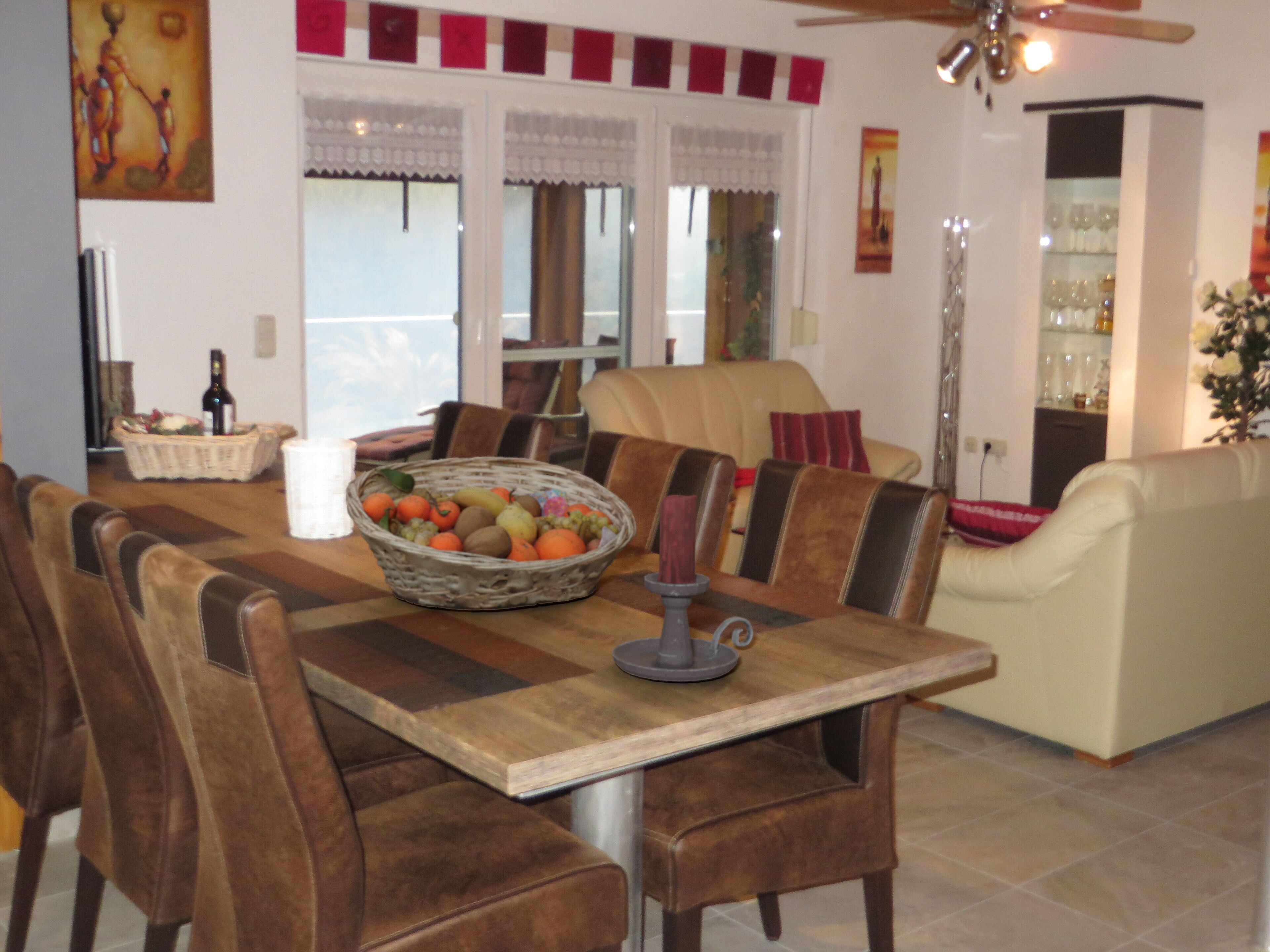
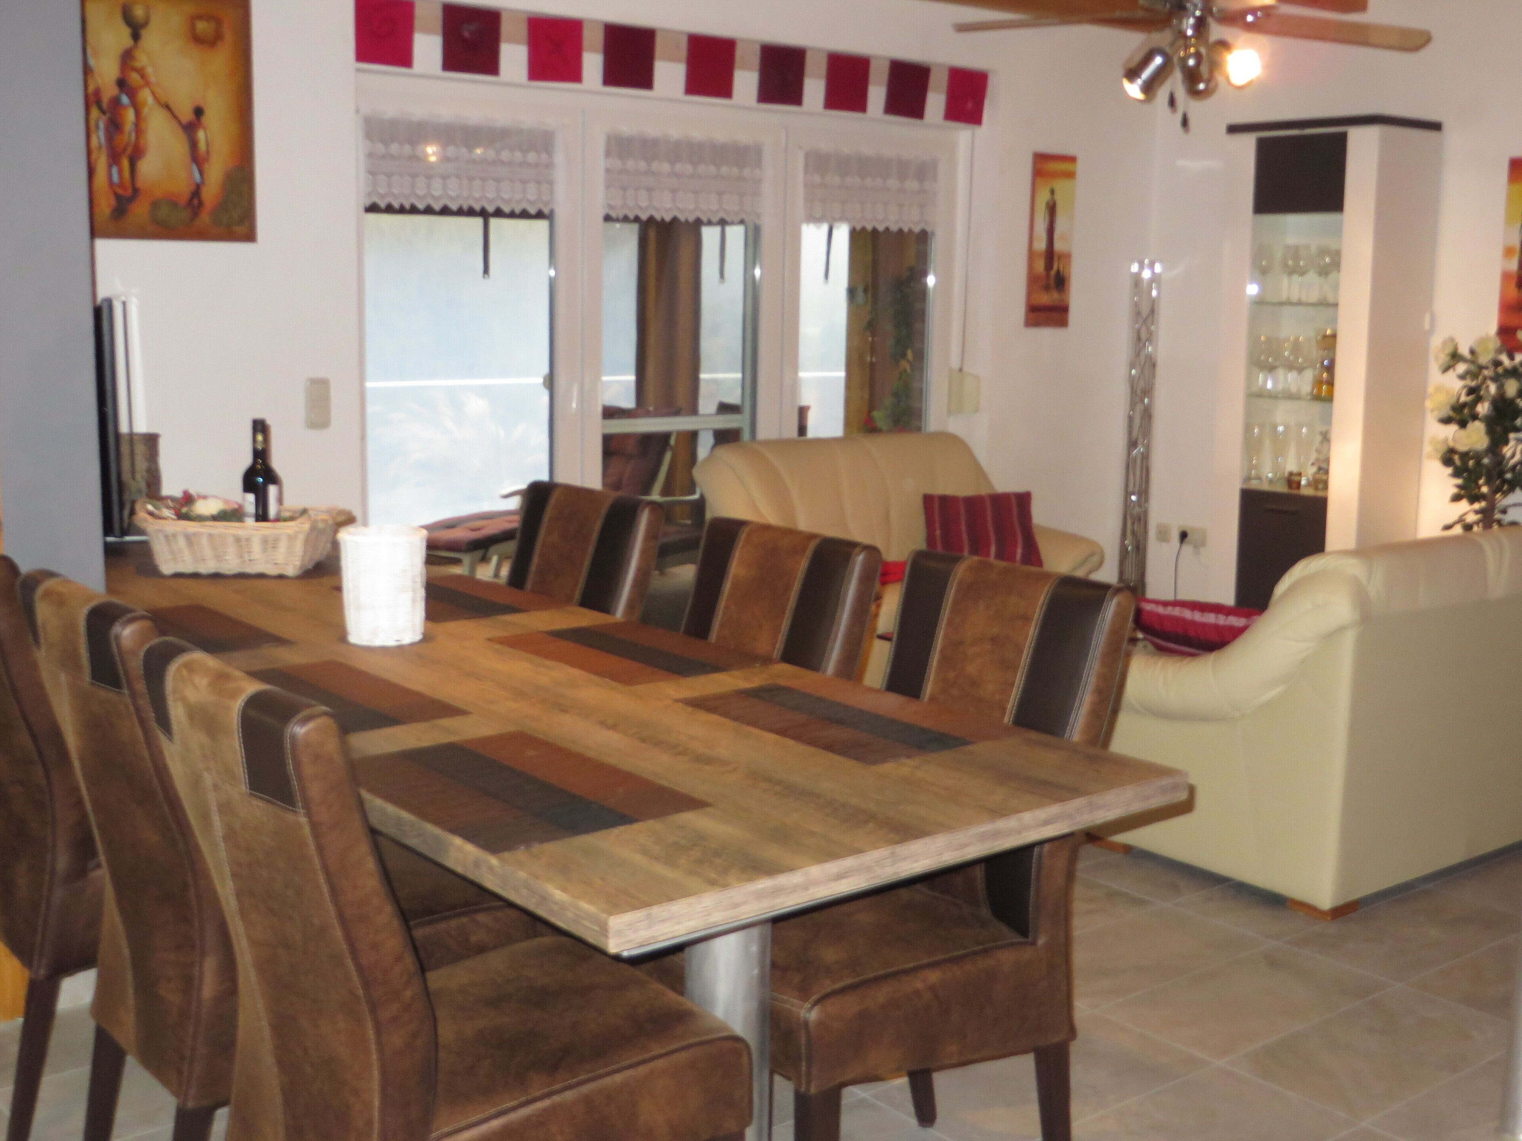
- candle holder (691, 578)
- fruit basket (492, 529)
